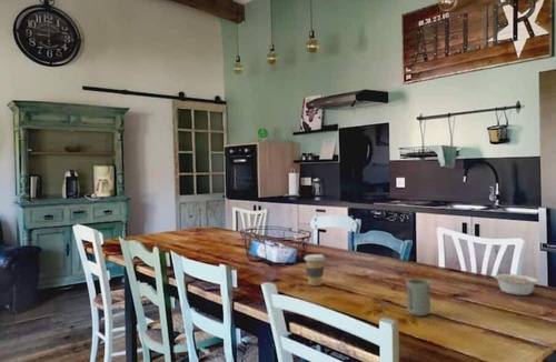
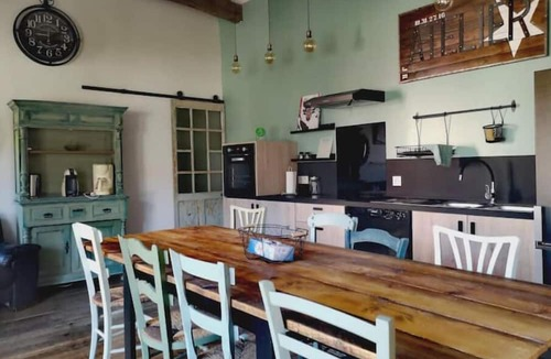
- coffee cup (315, 270)
- cup (418, 296)
- legume (517, 283)
